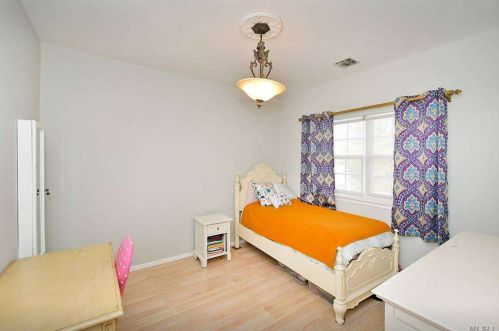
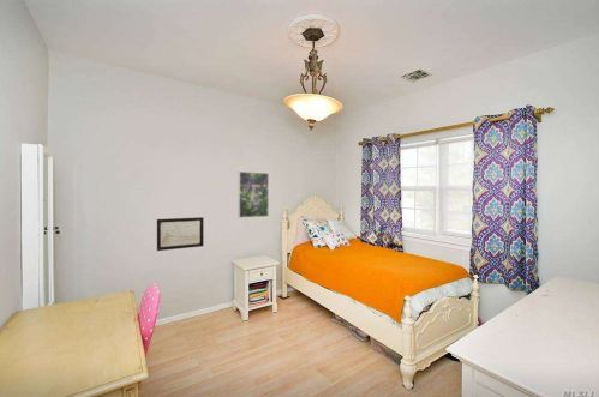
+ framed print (253, 194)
+ wall art (181, 233)
